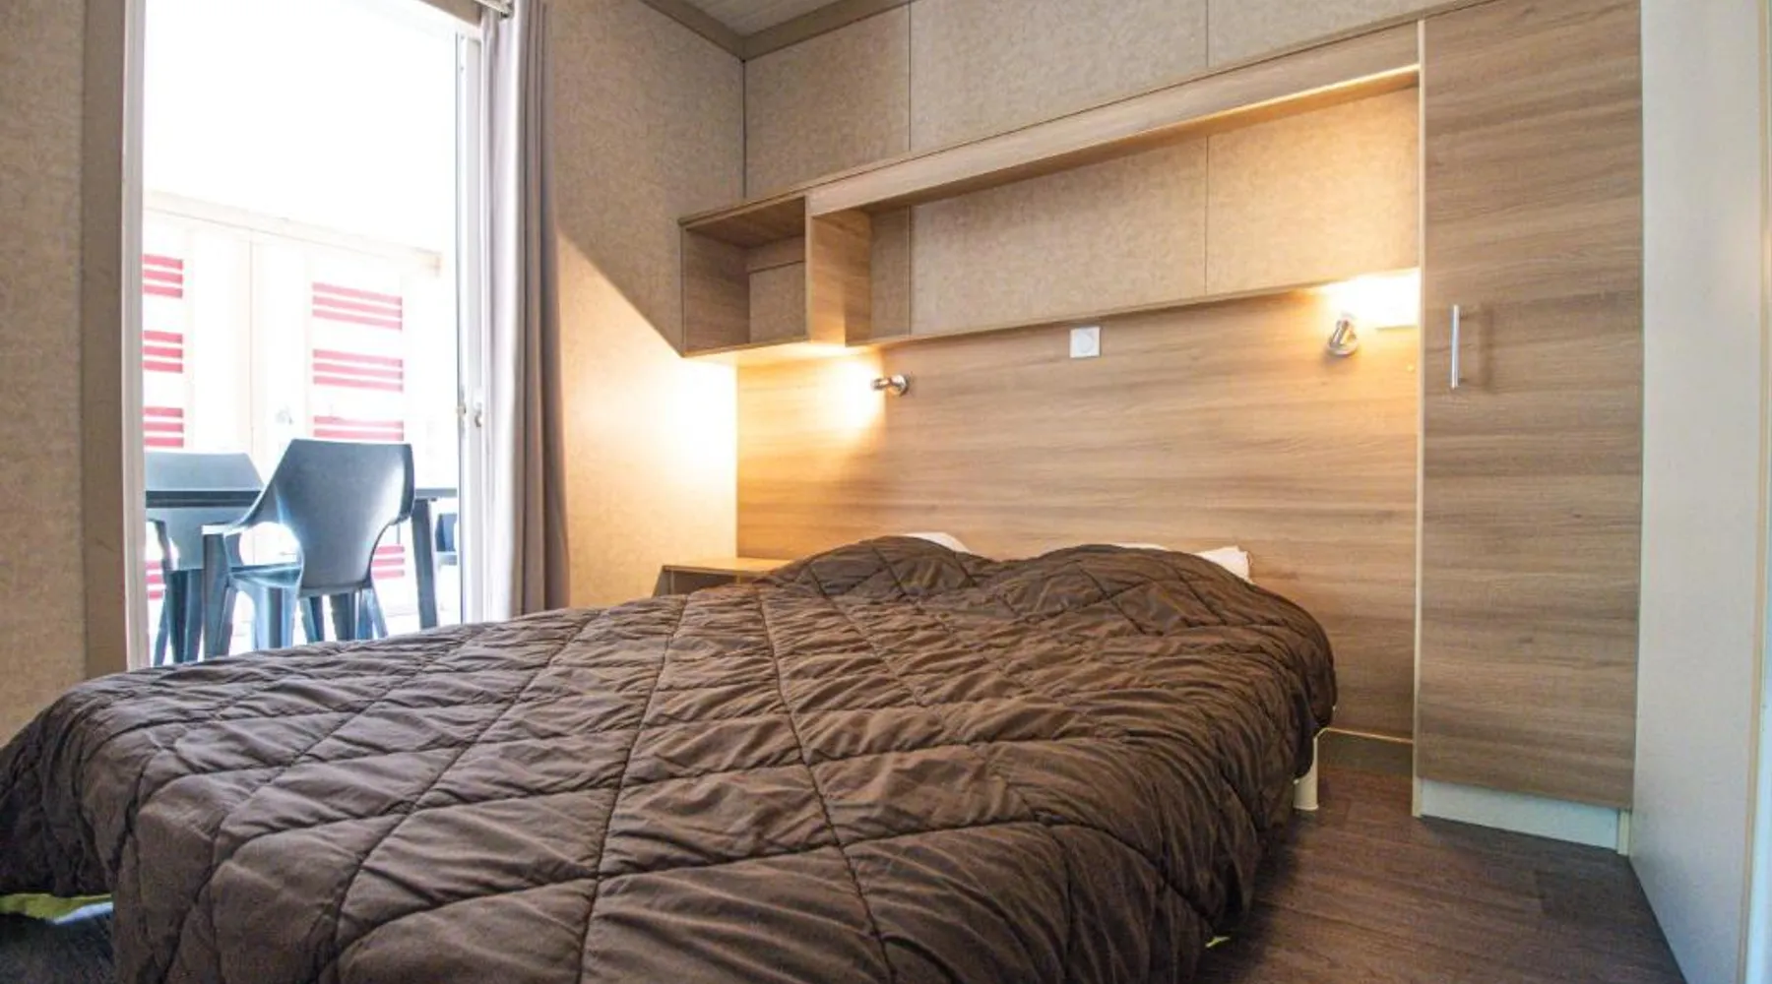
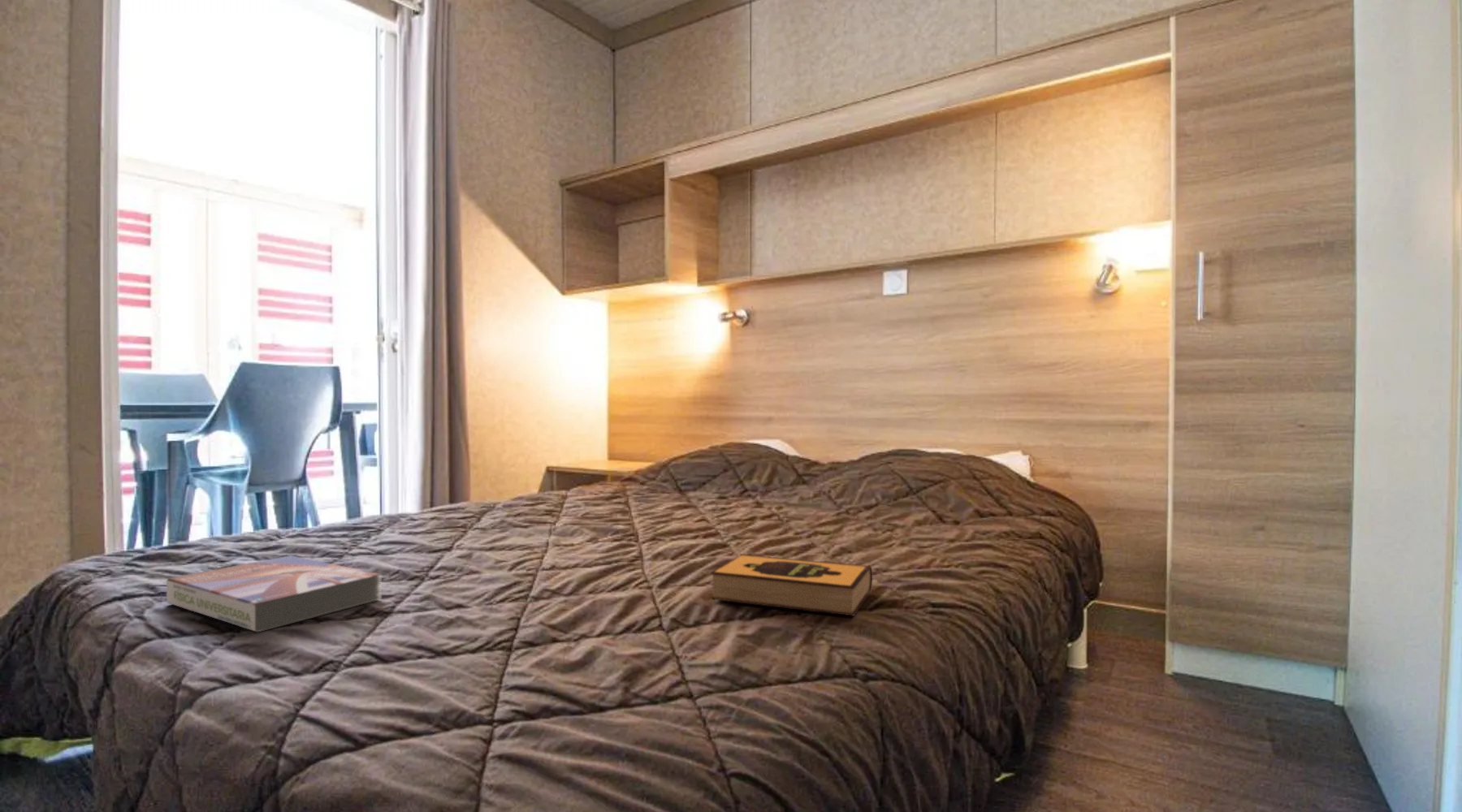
+ textbook (275, 589)
+ hardback book (794, 581)
